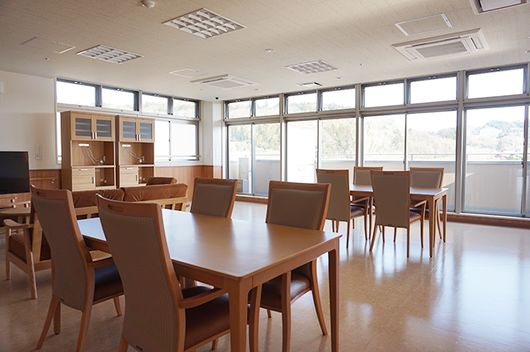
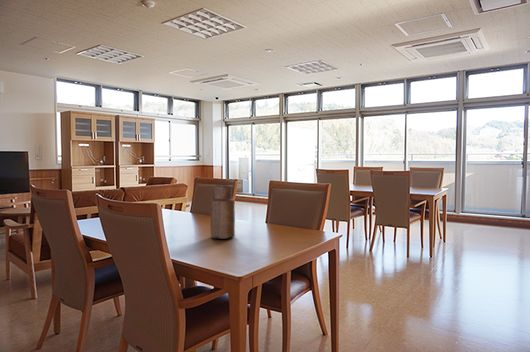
+ vase (222, 211)
